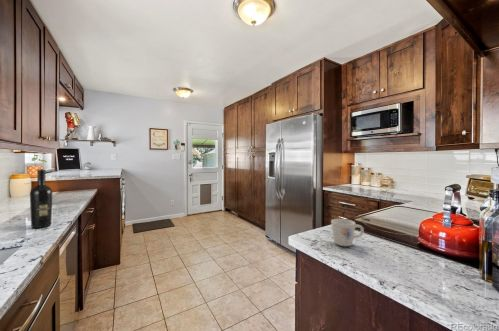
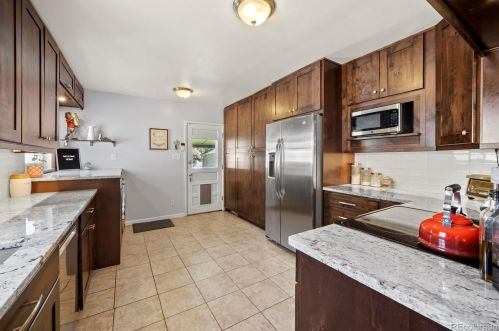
- mug (347, 232)
- wine bottle (41, 197)
